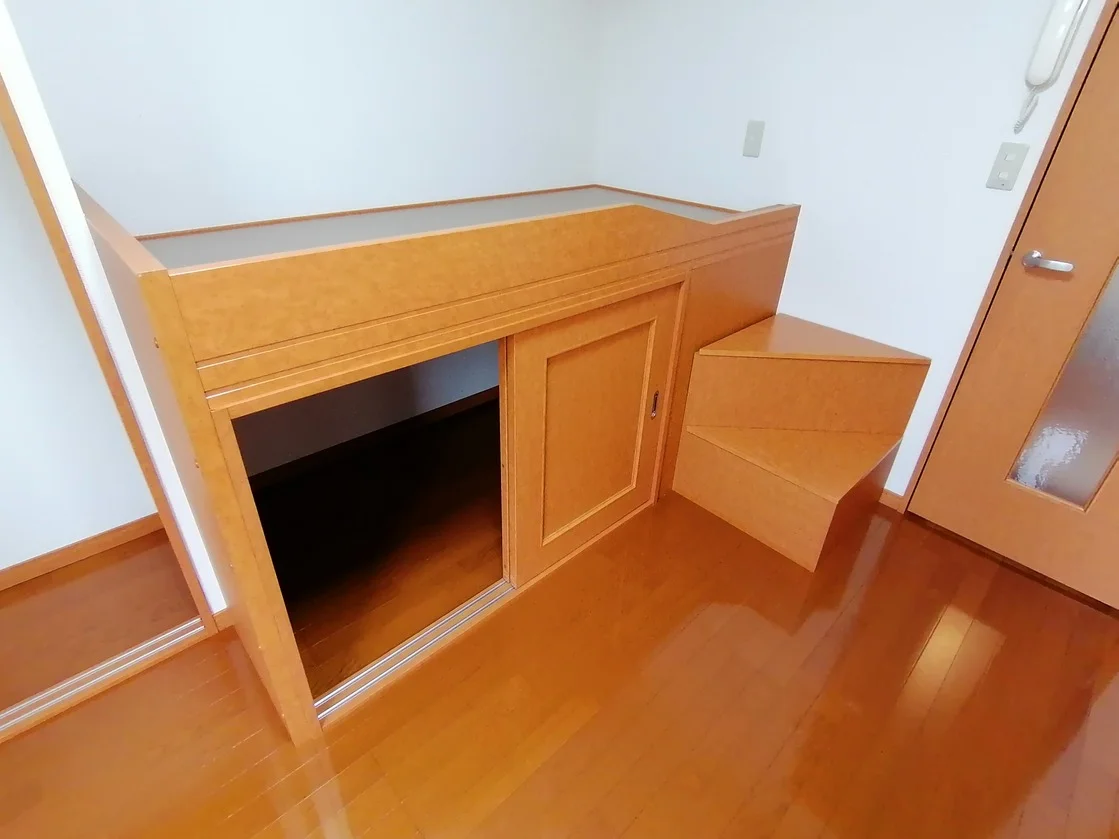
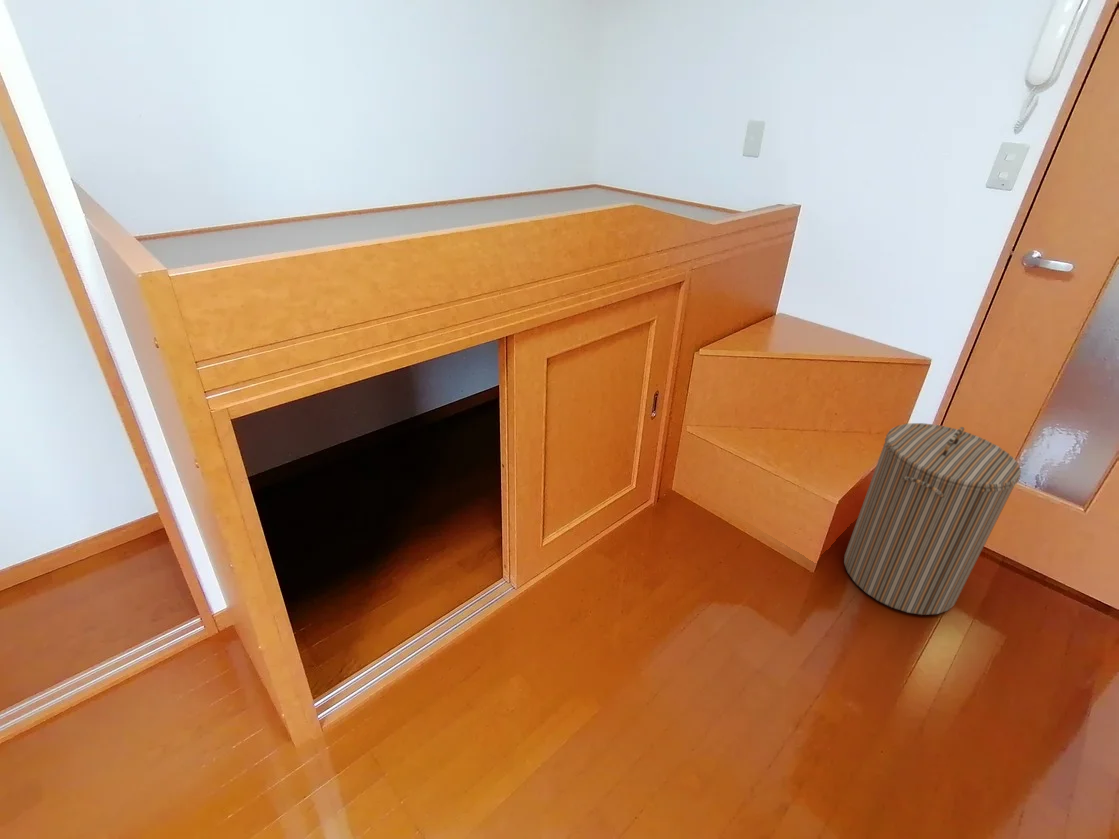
+ laundry hamper (927, 507)
